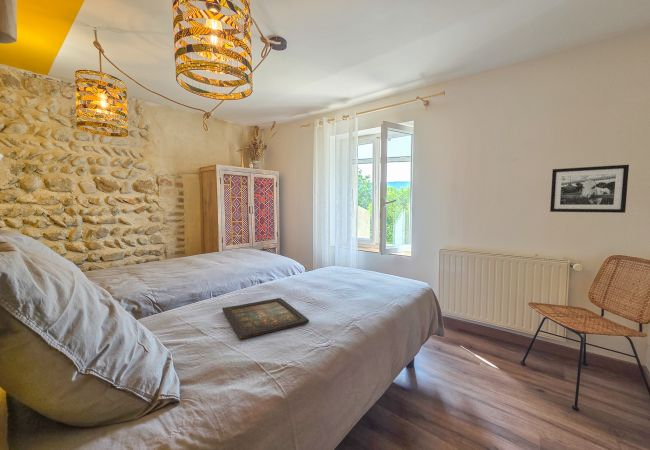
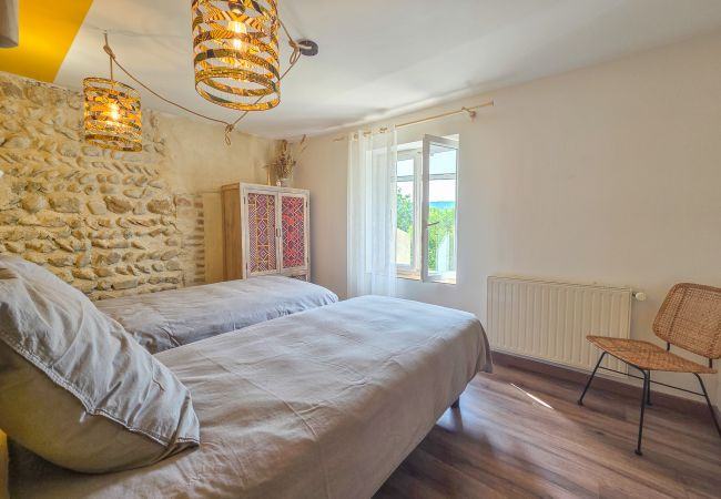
- icon panel (263, 315)
- picture frame (586, 189)
